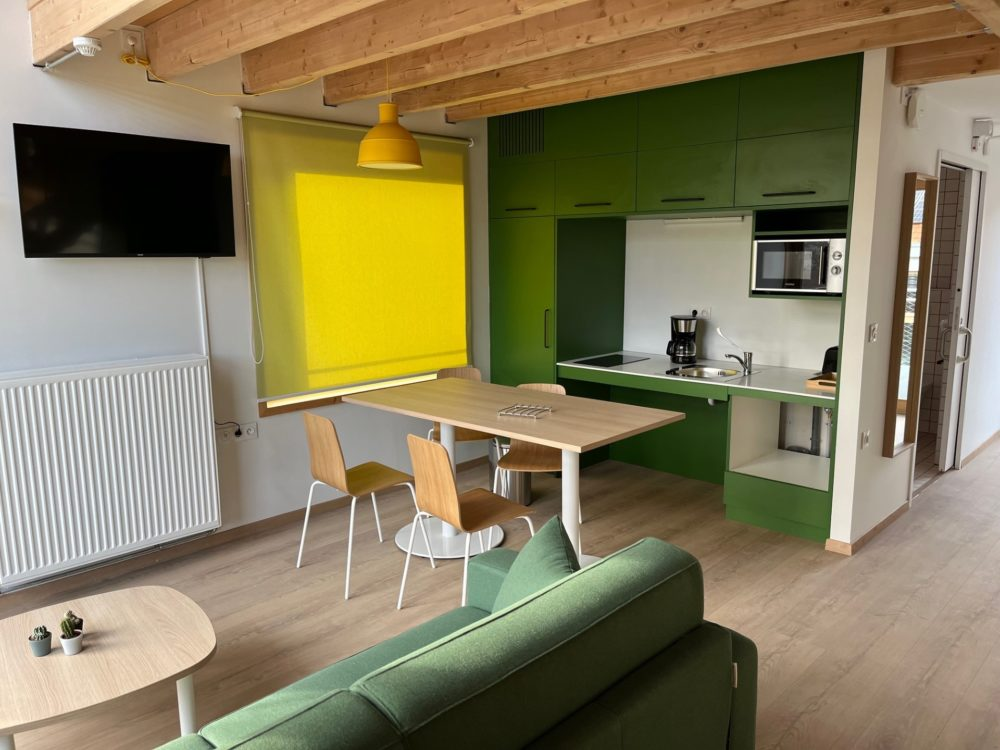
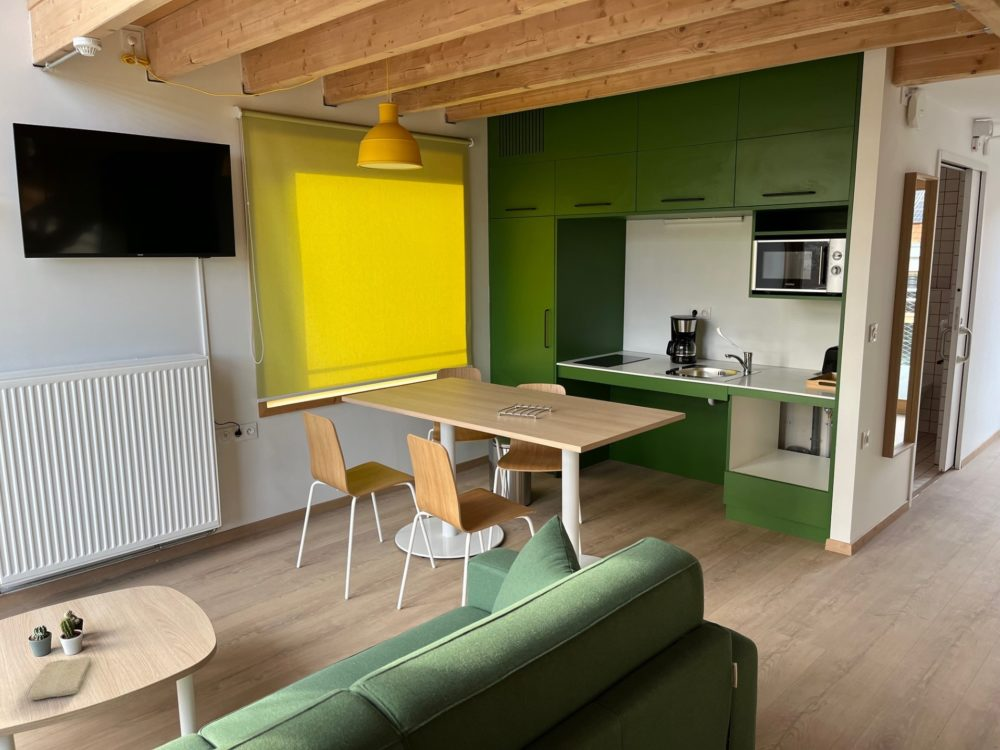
+ washcloth (61, 676)
